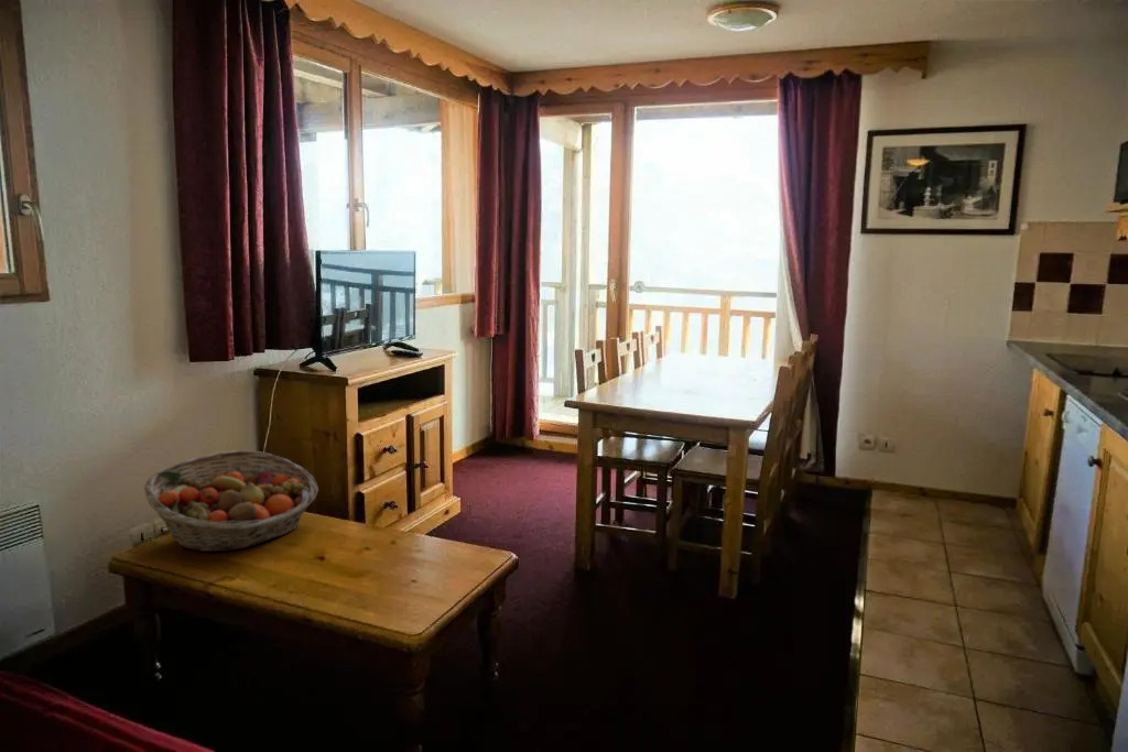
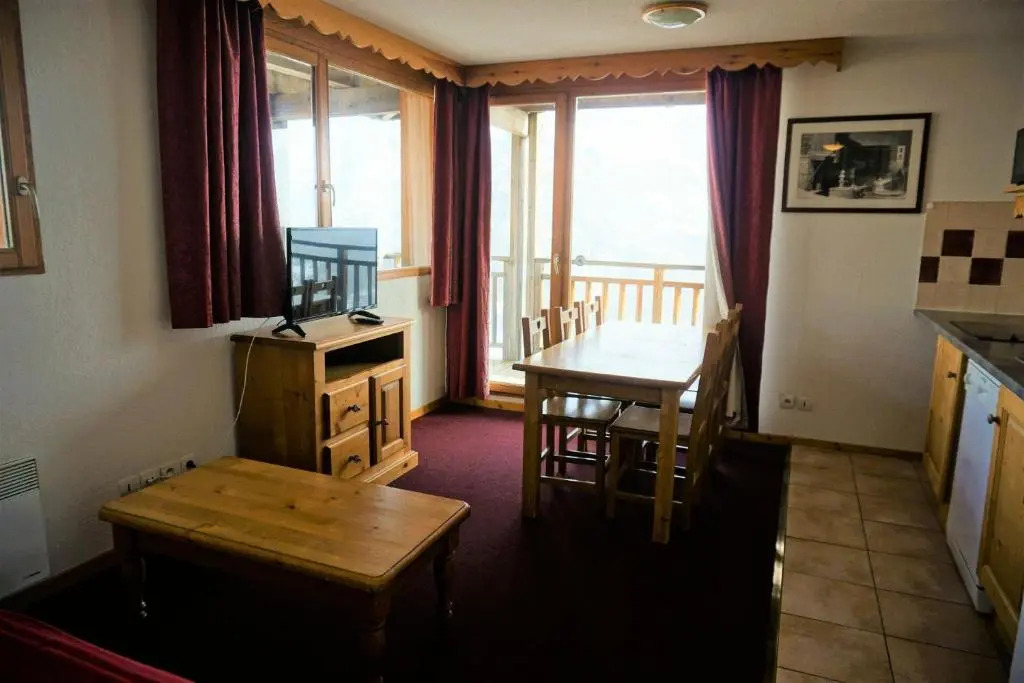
- fruit basket (235, 498)
